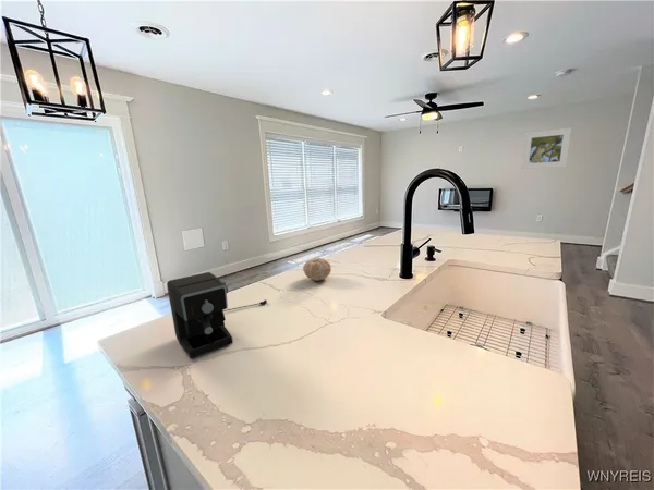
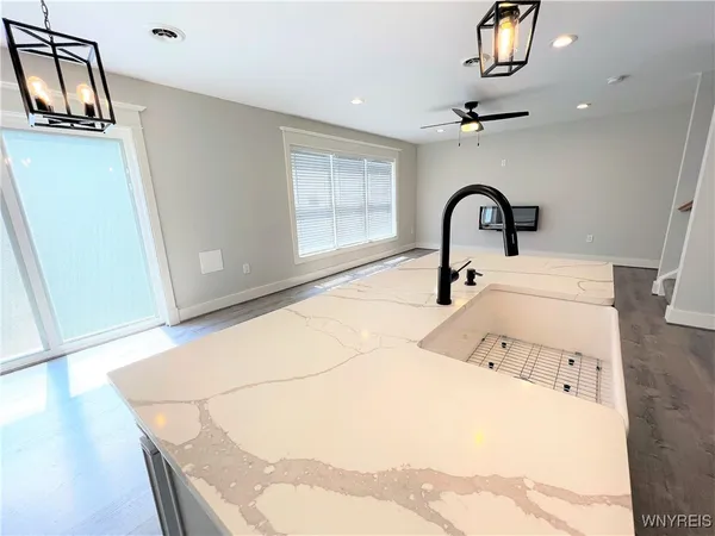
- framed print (545, 149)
- coffee maker (227, 303)
- fruit (317, 269)
